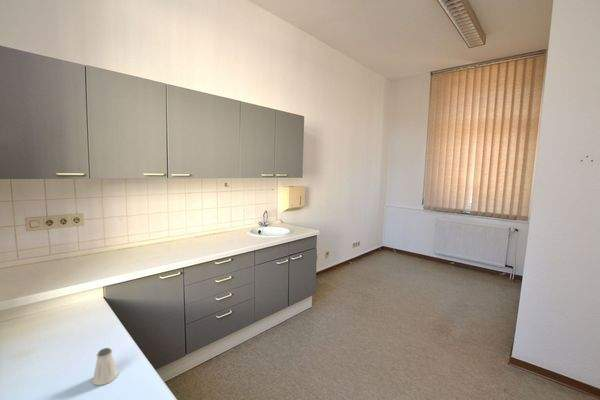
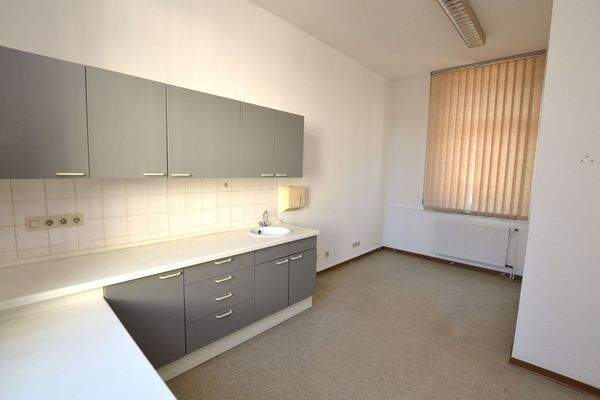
- saltshaker (104, 364)
